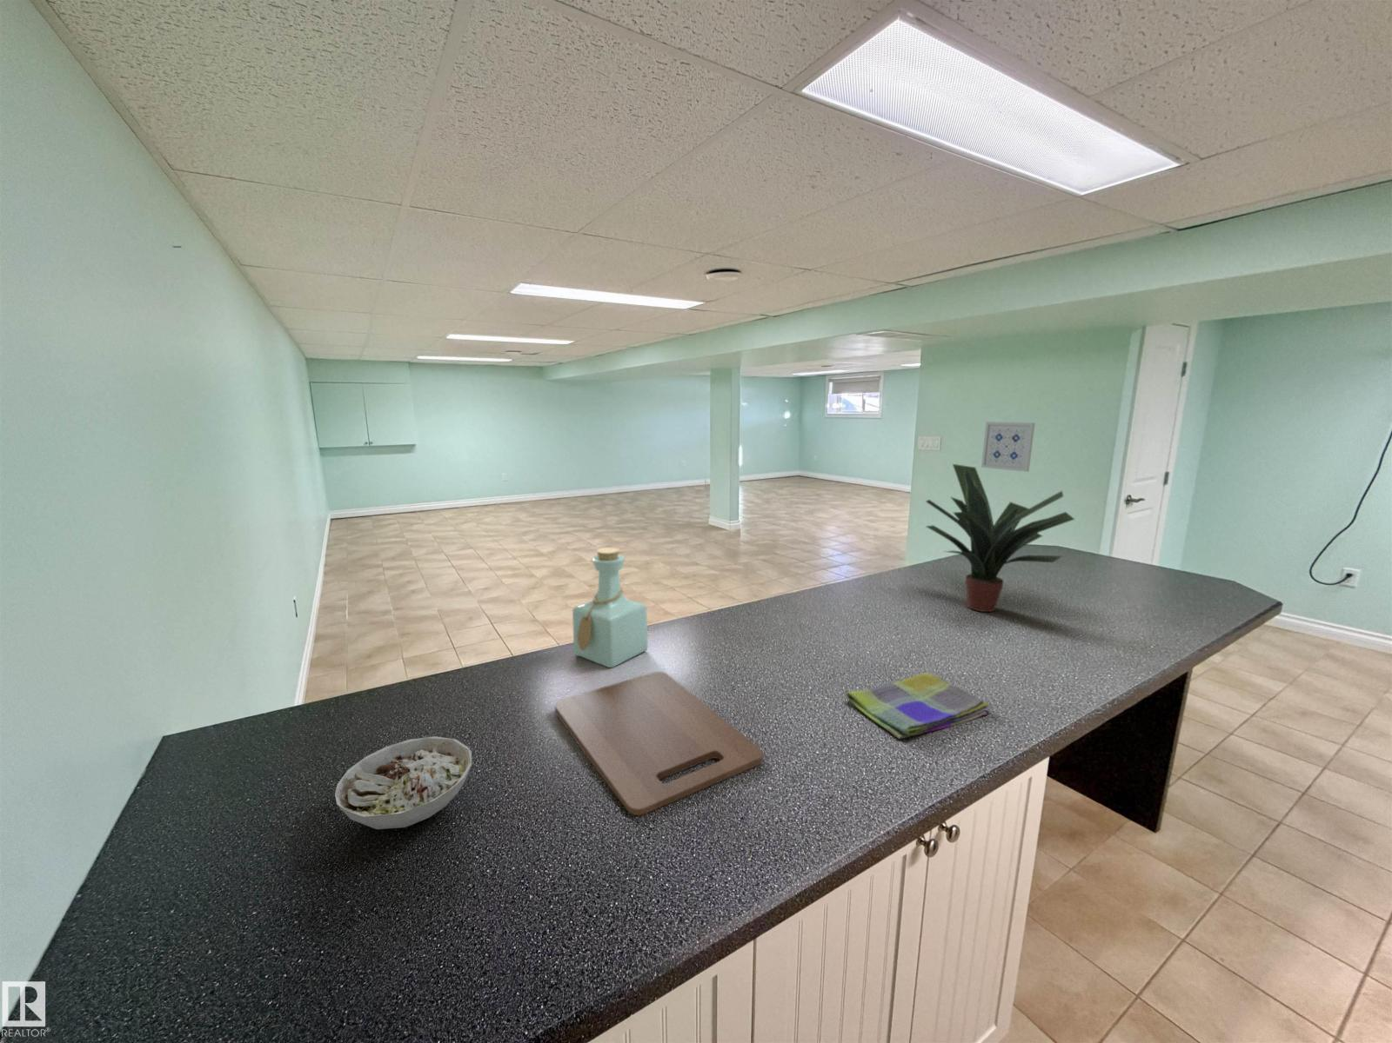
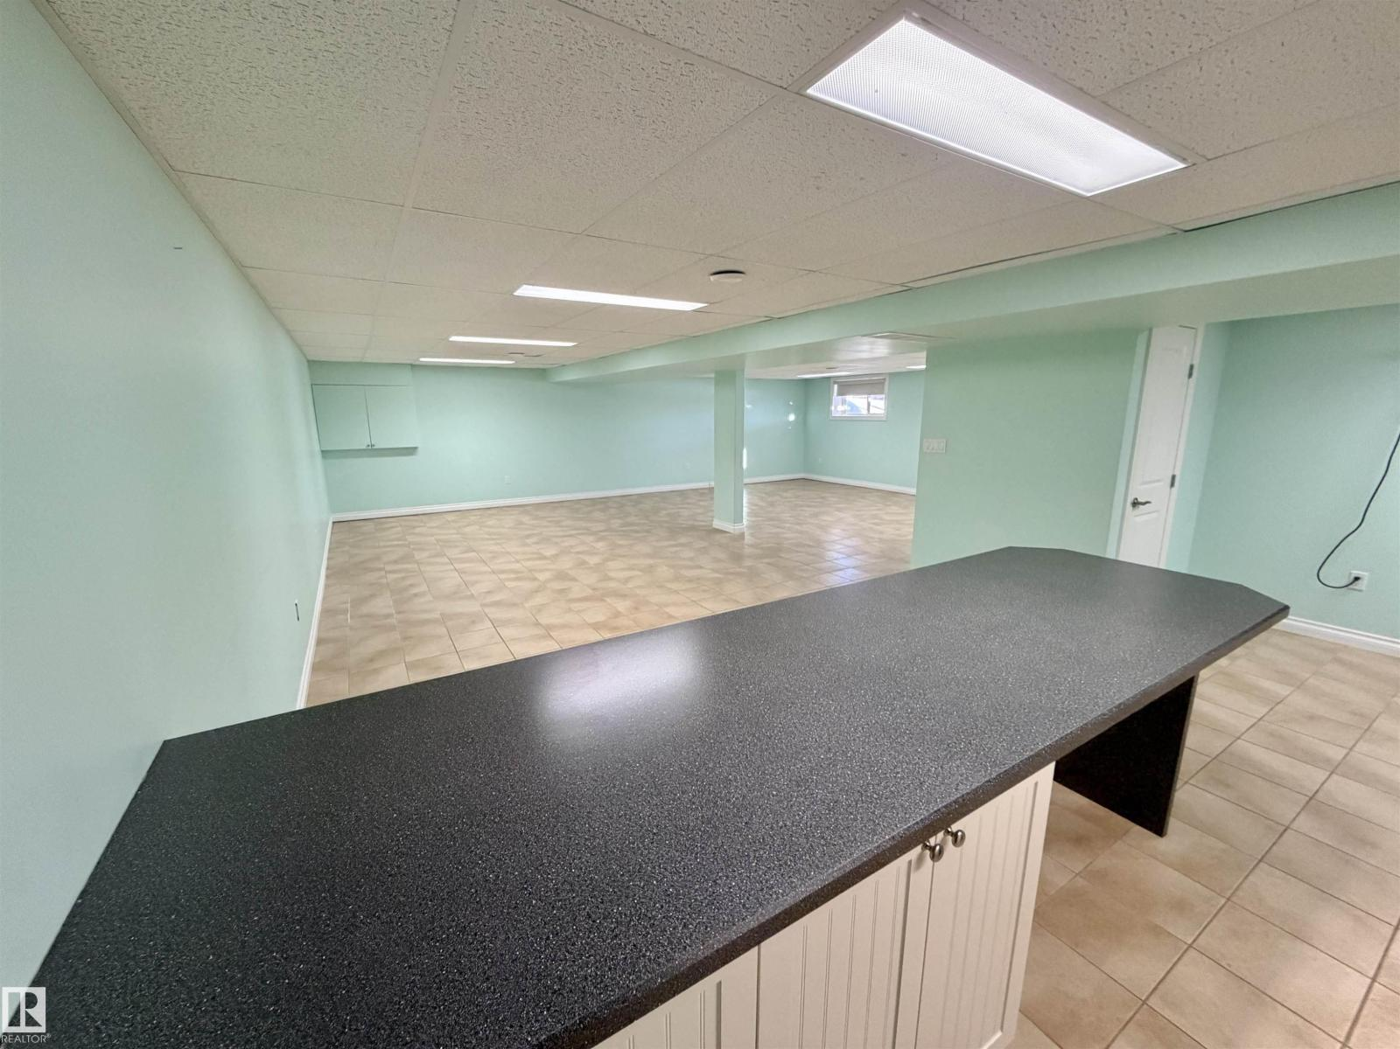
- dish towel (916, 701)
- bottle (605, 604)
- potted plant (989, 539)
- wall art (1006, 446)
- bowl (408, 784)
- cutting board (651, 730)
